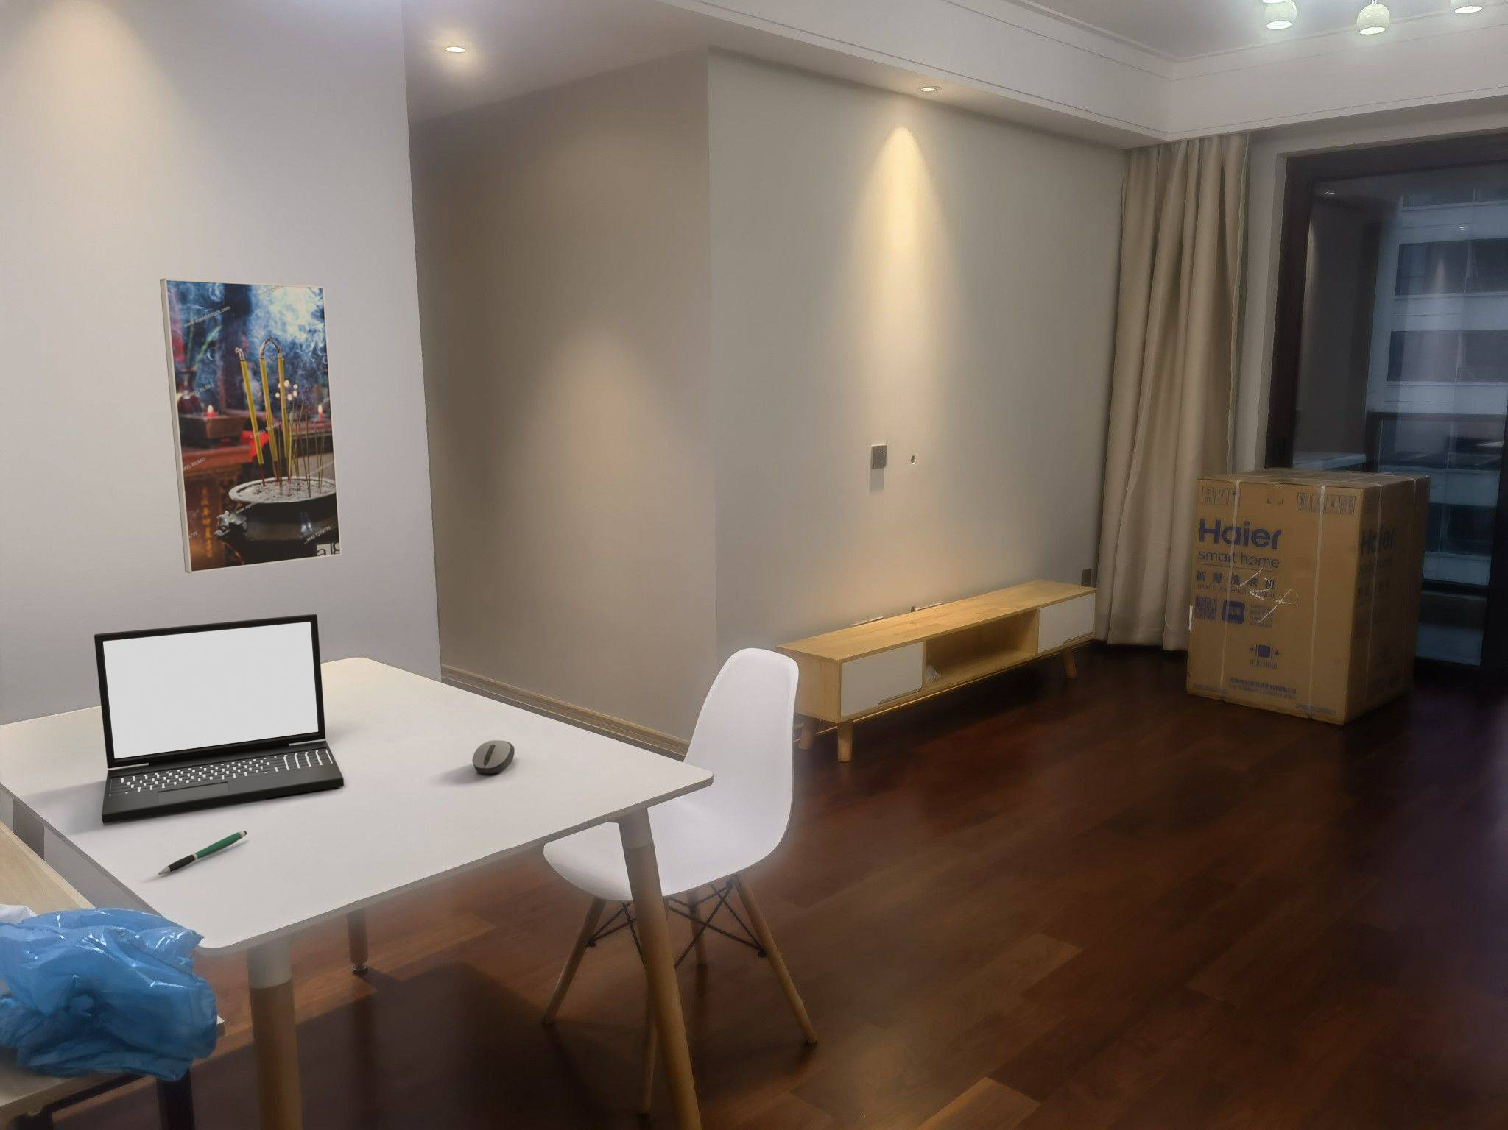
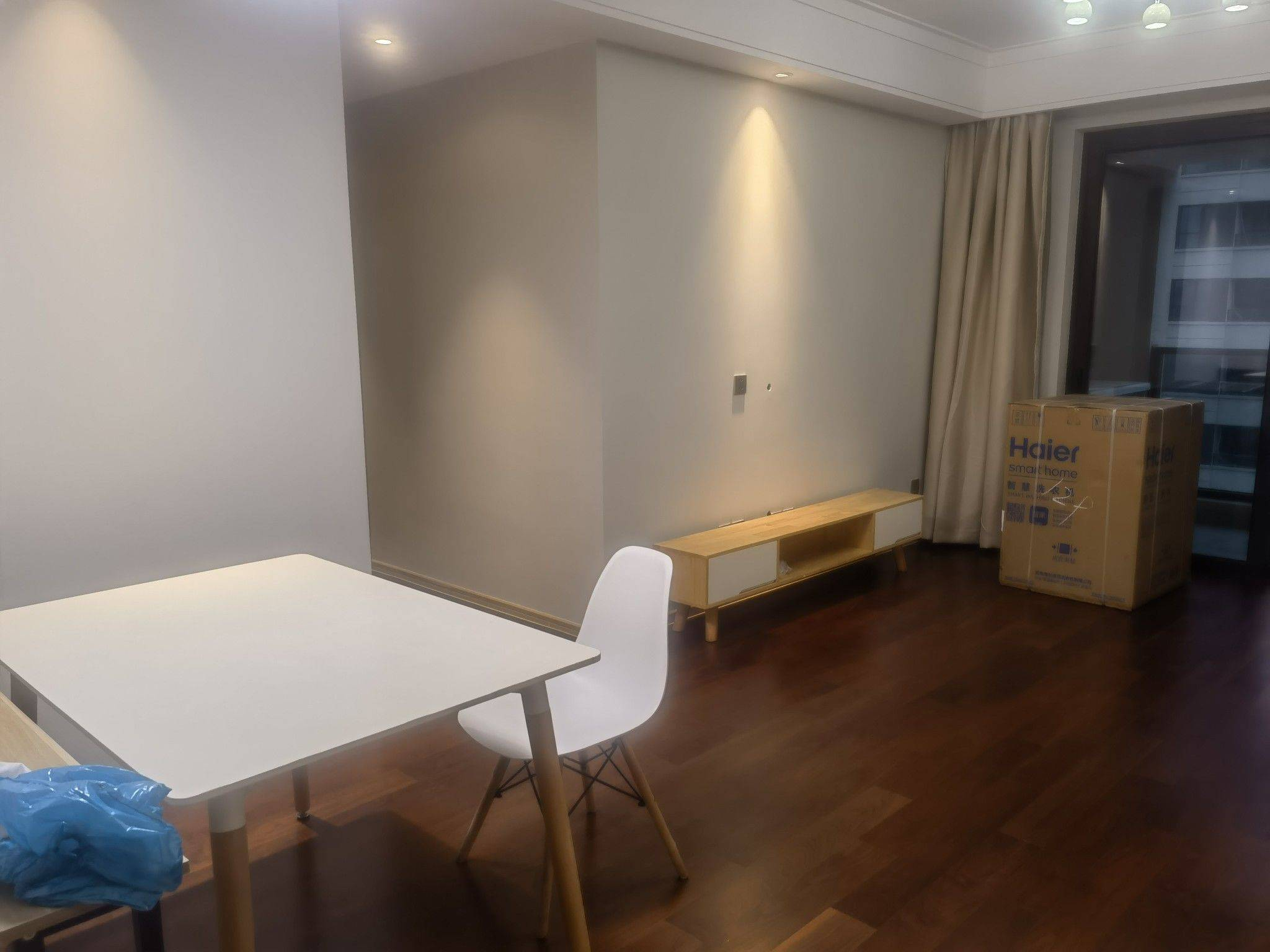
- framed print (256, 425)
- computer mouse (493, 755)
- pen (203, 852)
- laptop (218, 710)
